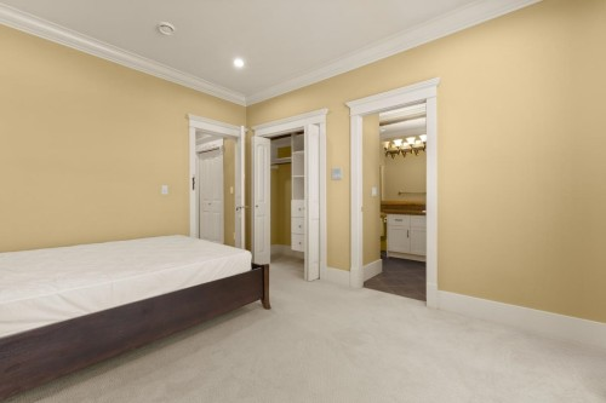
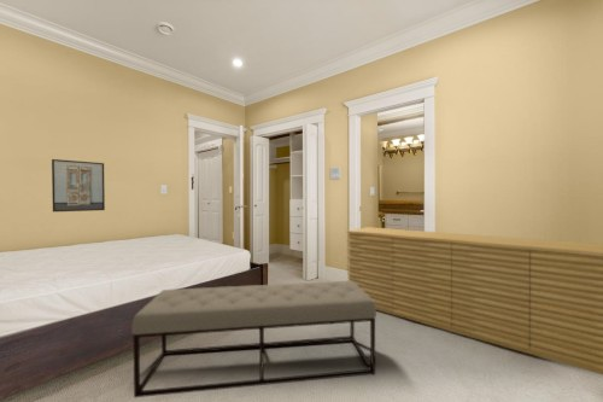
+ bench (262, 328)
+ sideboard (457, 280)
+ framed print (80, 186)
